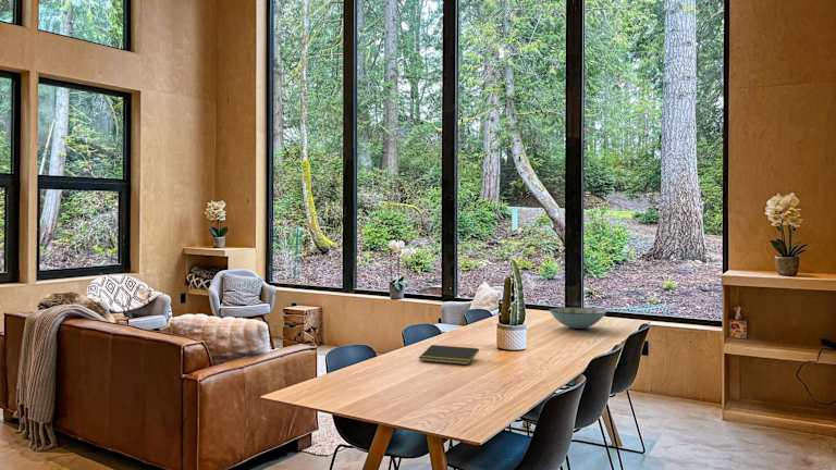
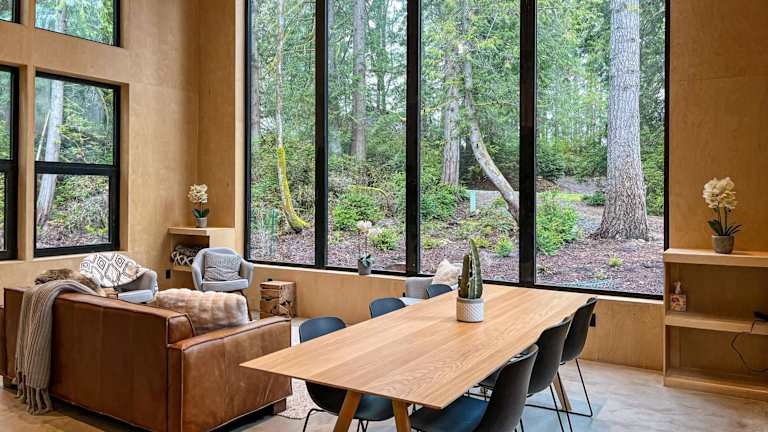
- notepad (448, 354)
- decorative bowl (577, 319)
